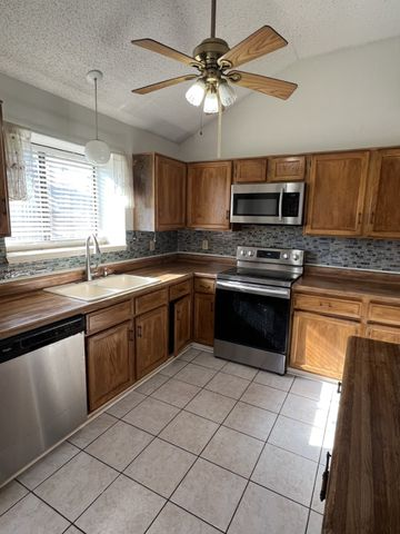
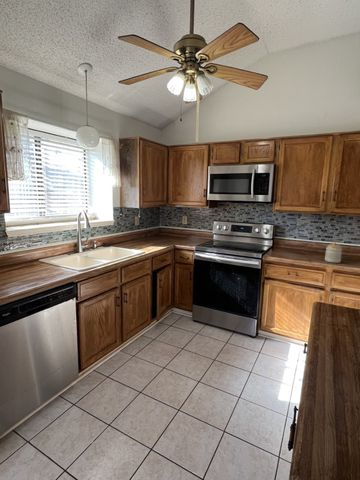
+ jar (333, 251)
